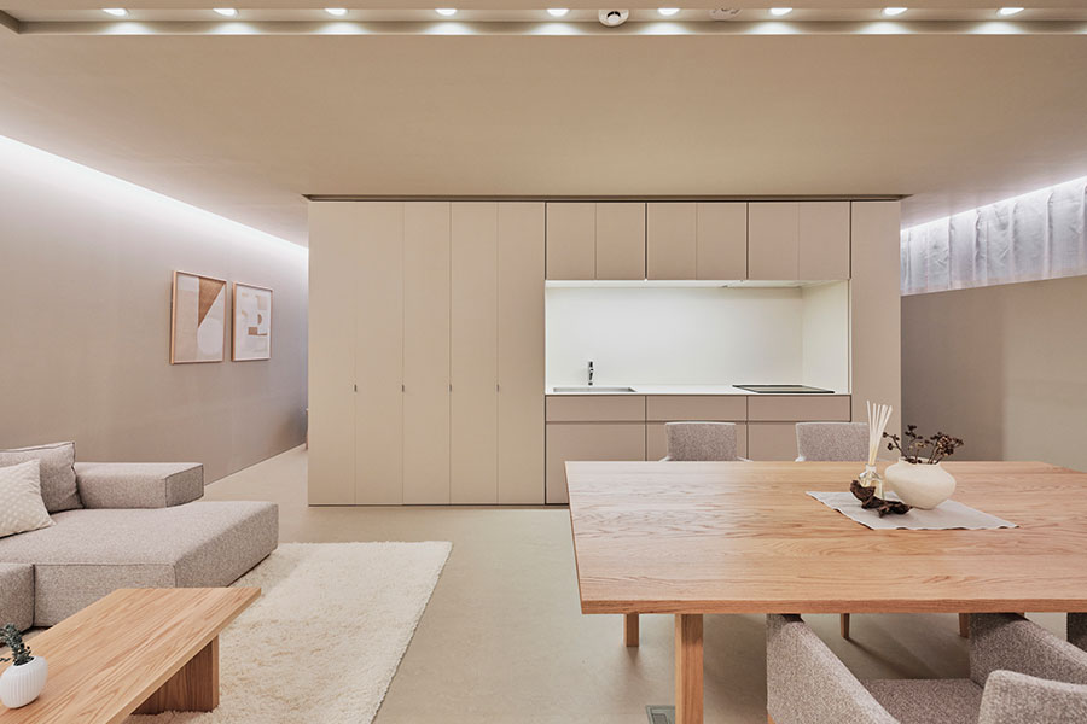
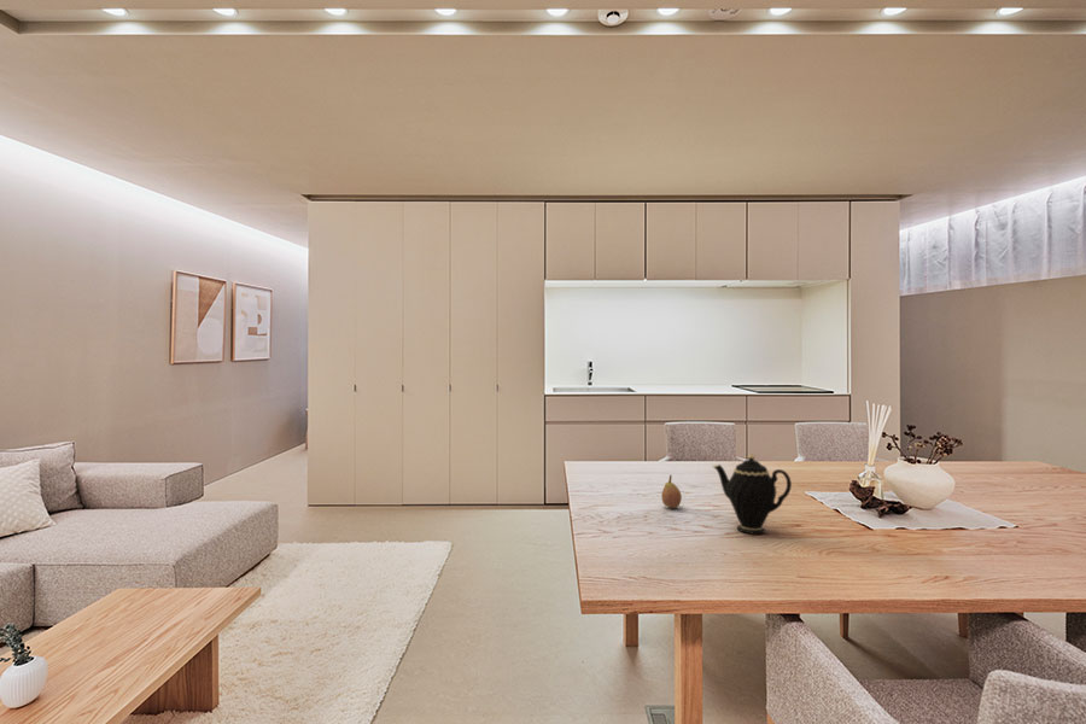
+ fruit (671, 491)
+ teapot (749, 491)
